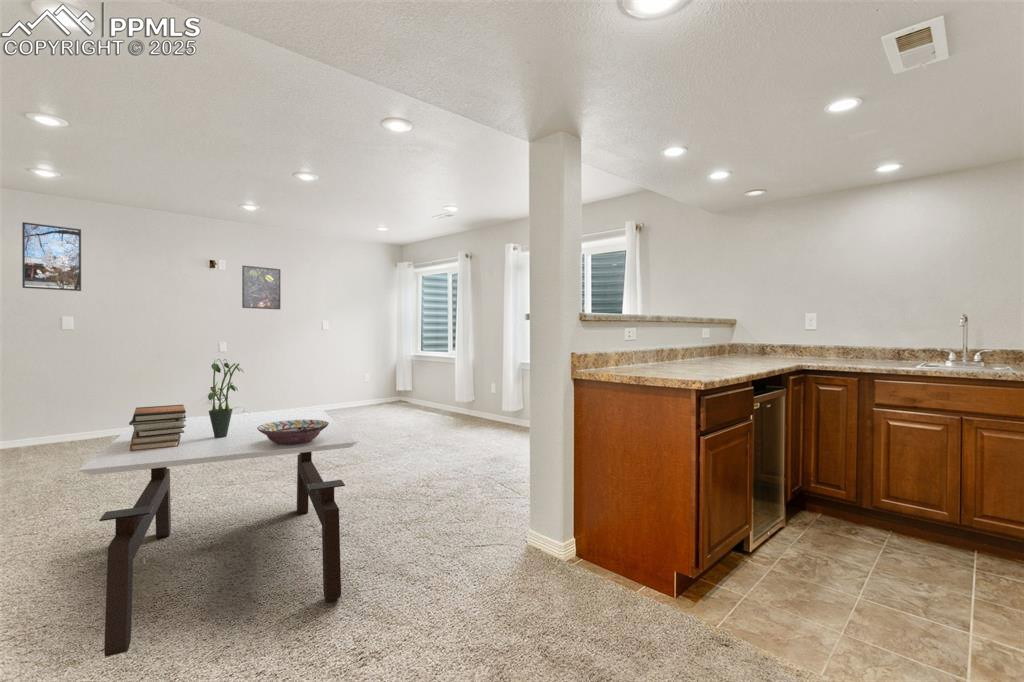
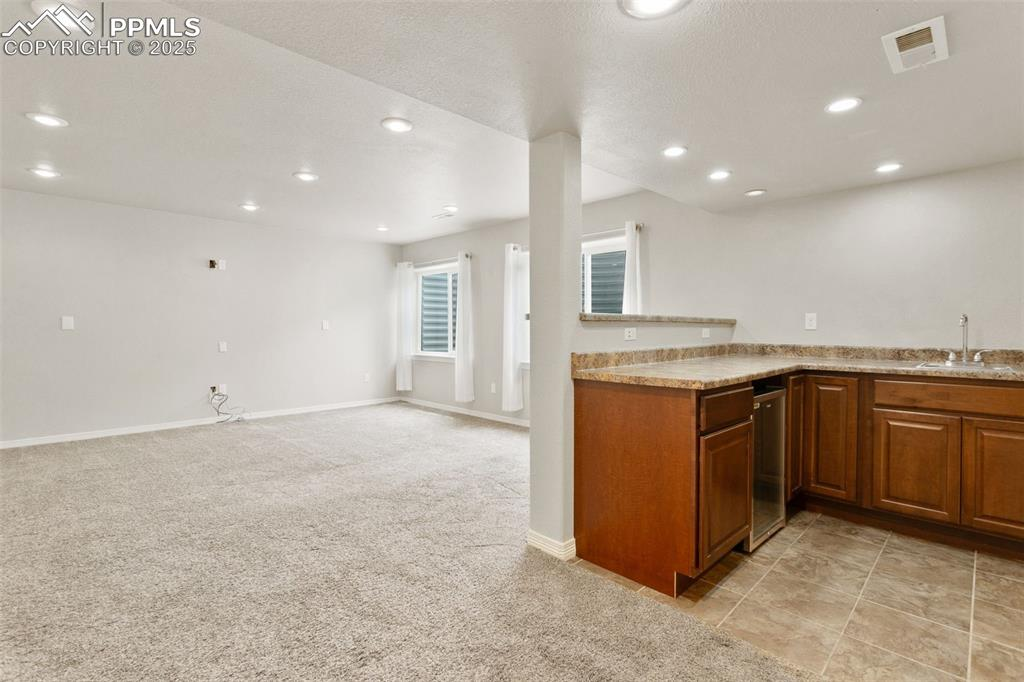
- decorative bowl (293, 432)
- coffee table (236, 459)
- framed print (52, 257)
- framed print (261, 288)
- book stack (158, 425)
- potted plant (224, 397)
